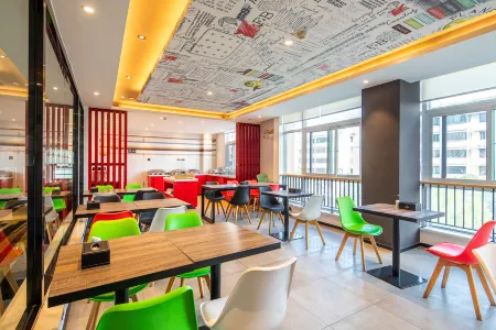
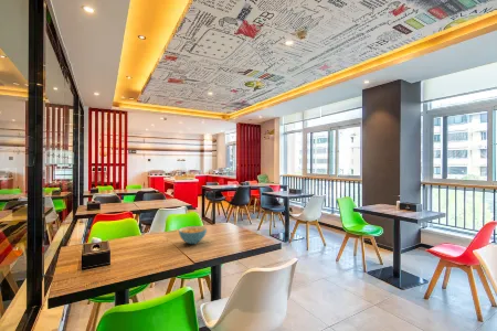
+ cereal bowl (192, 235)
